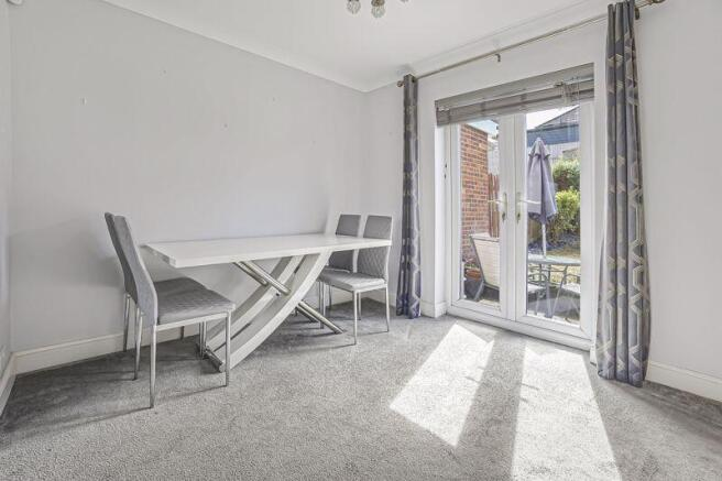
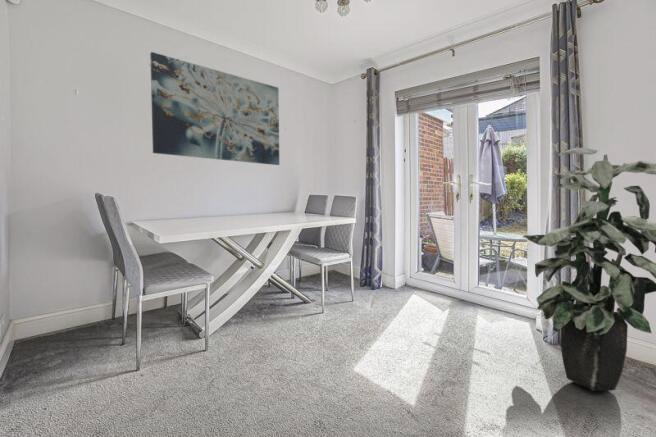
+ wall art (223, 116)
+ indoor plant (591, 266)
